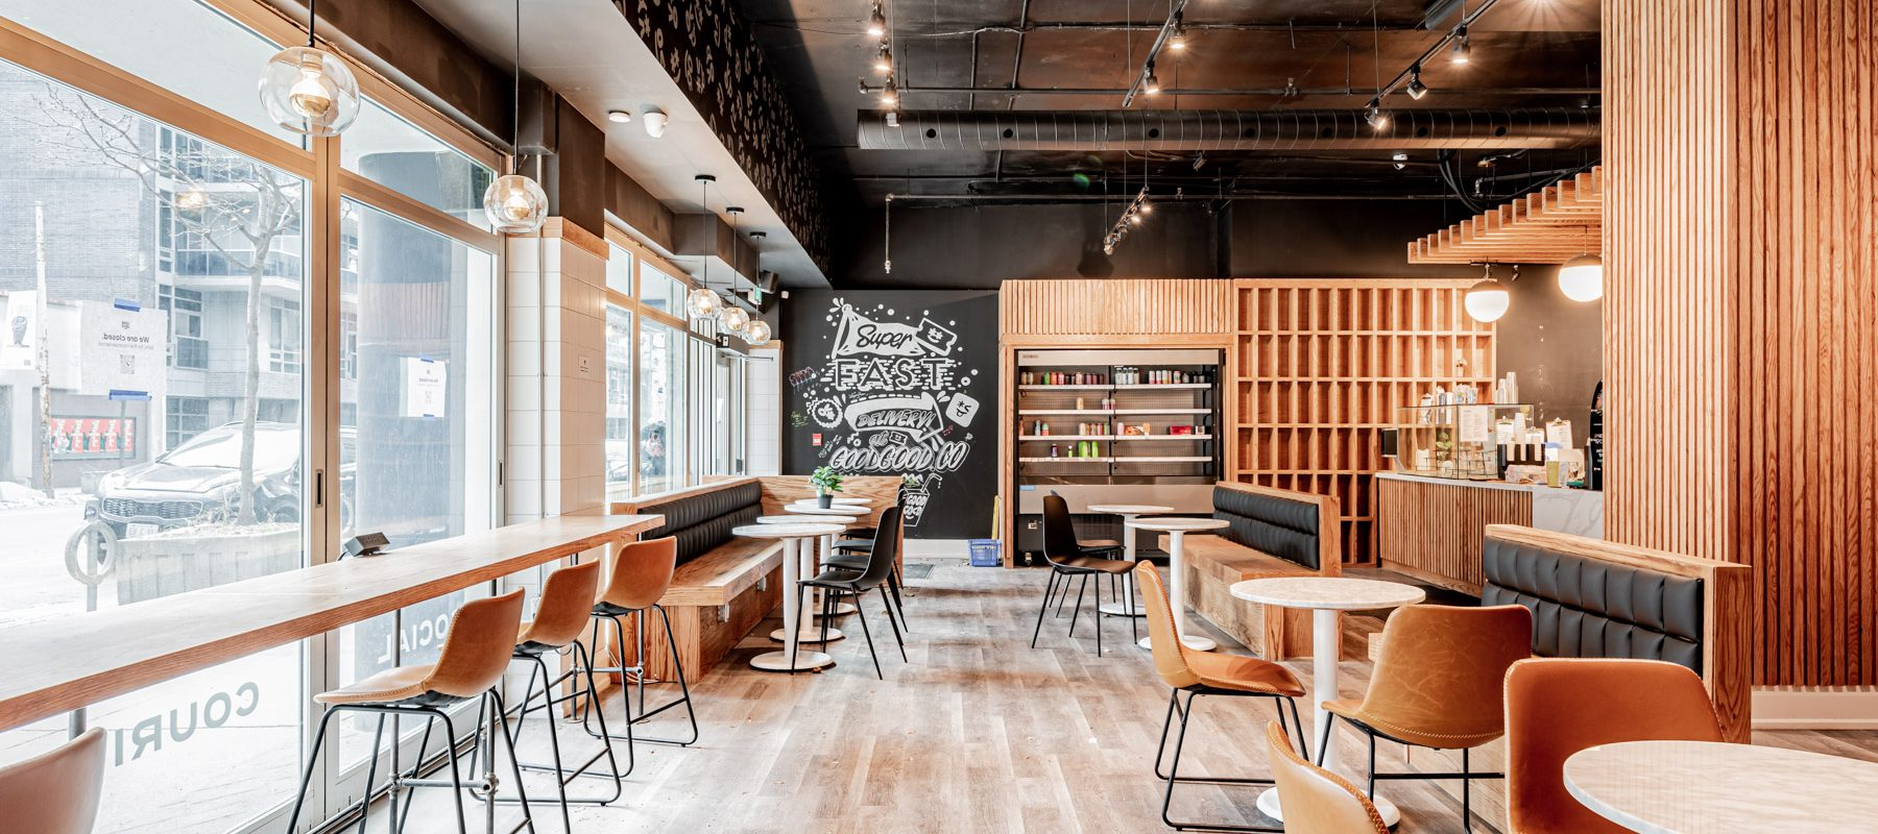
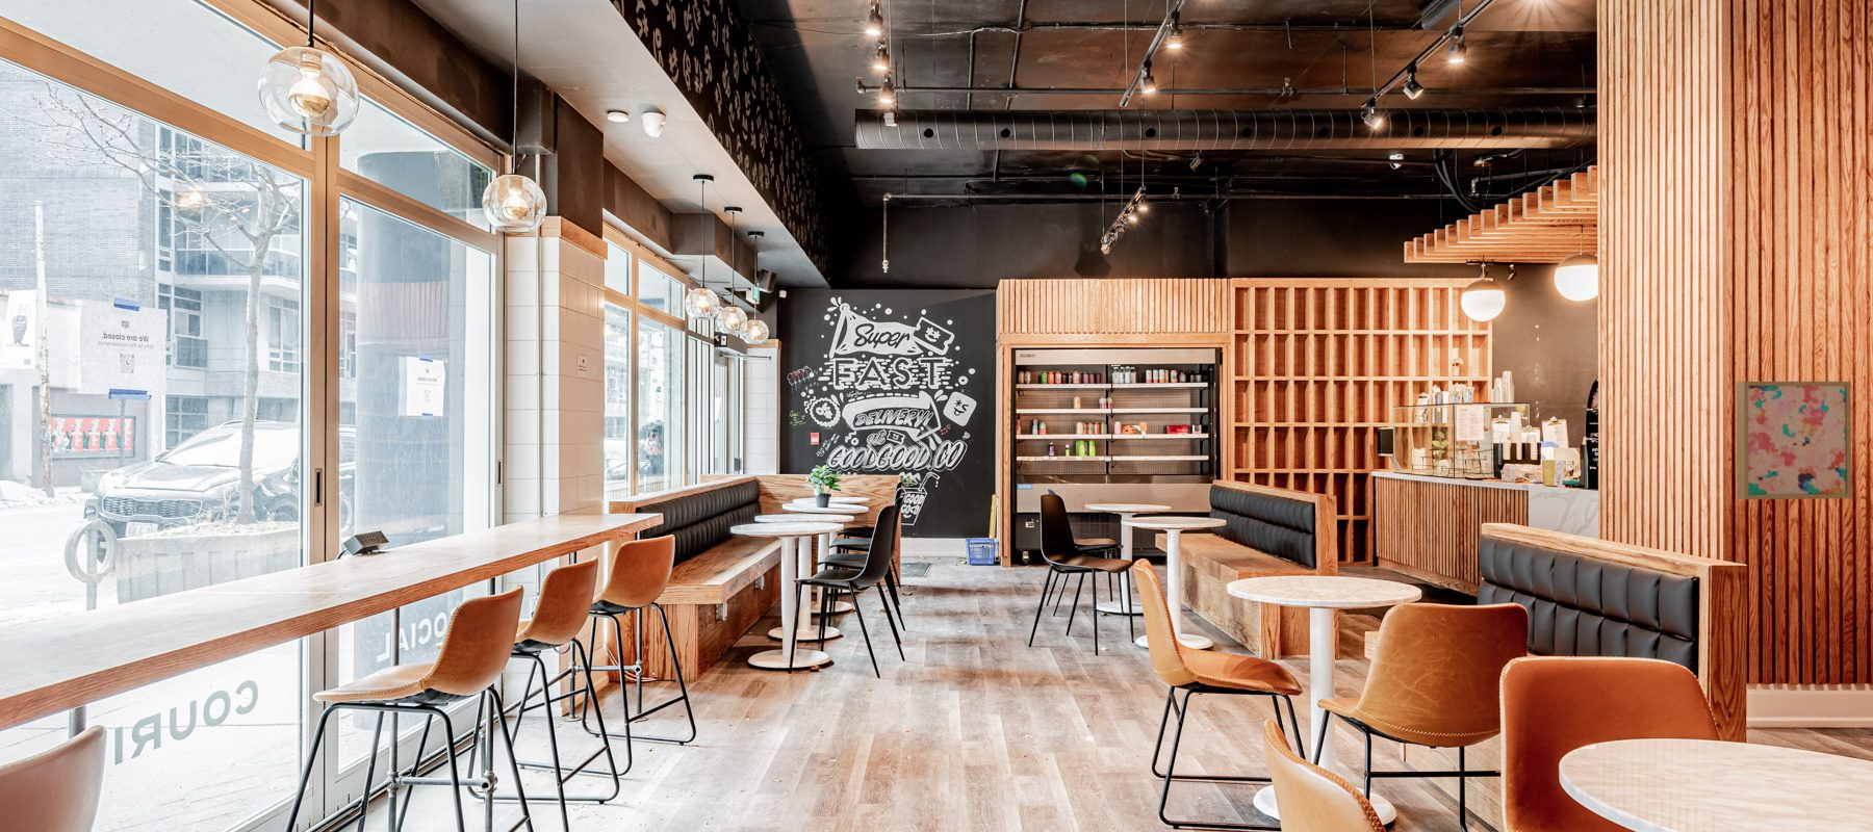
+ wall art (1793, 440)
